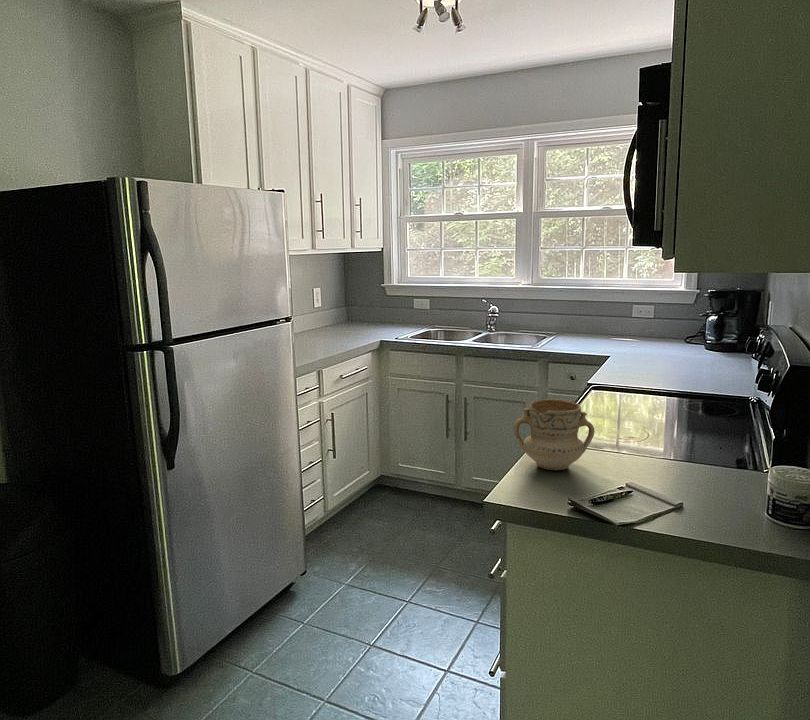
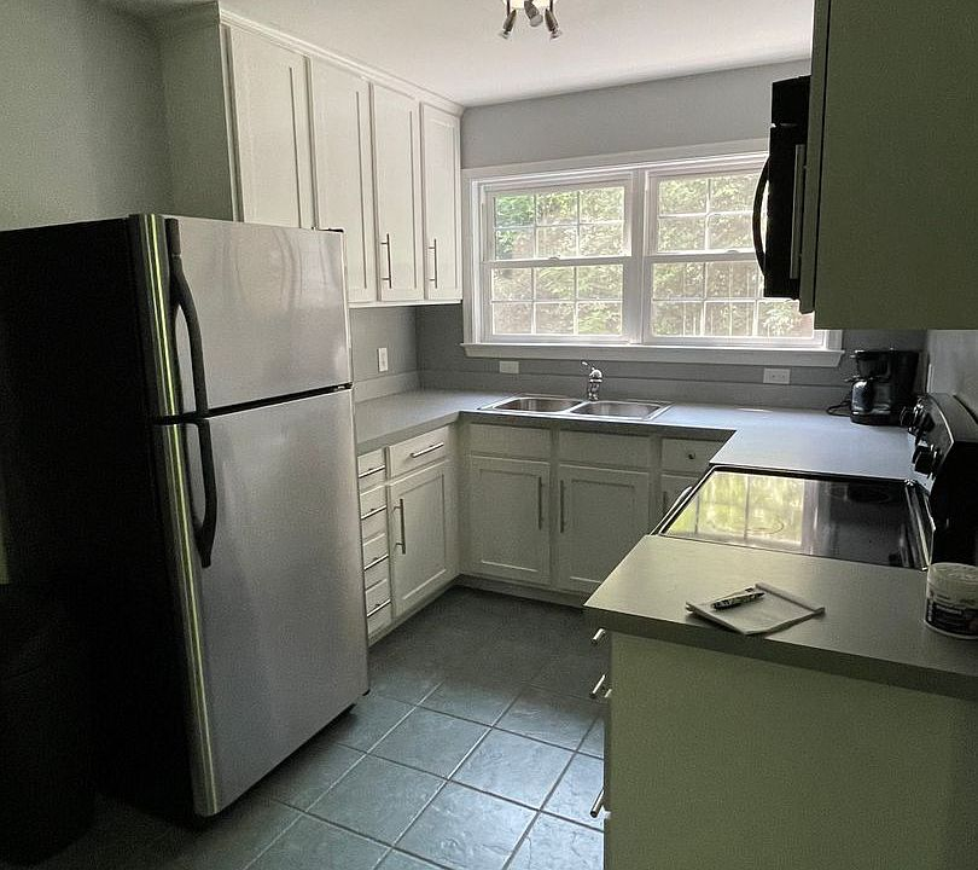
- mug (553, 435)
